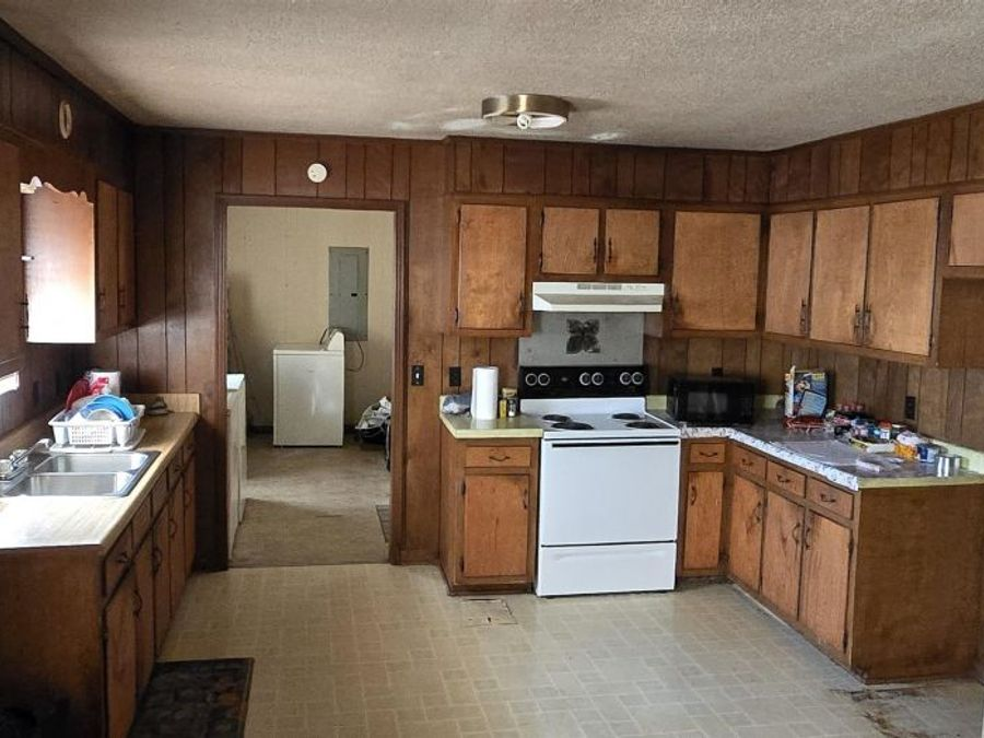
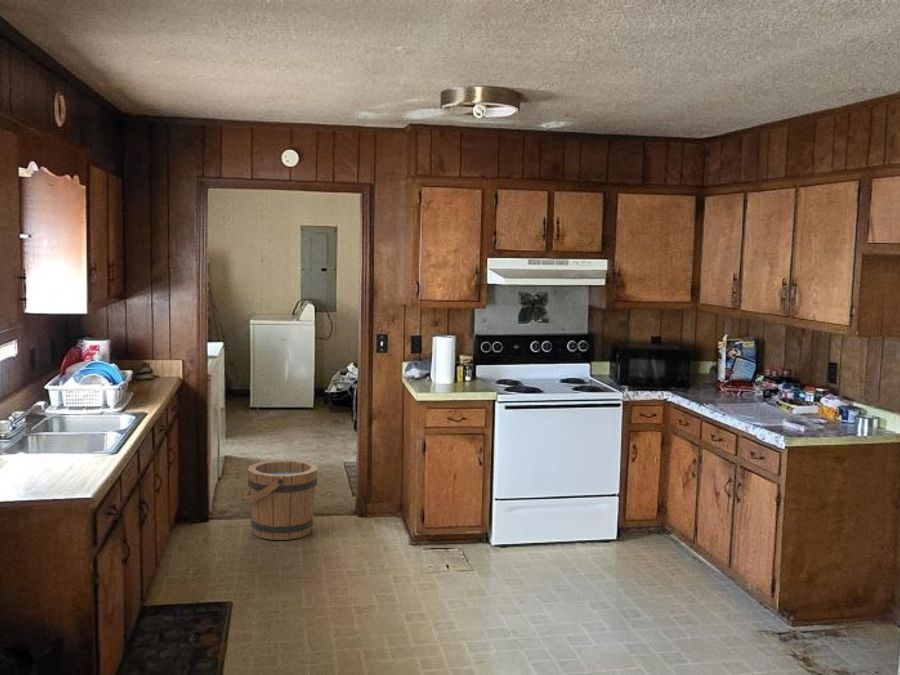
+ bucket (280, 499)
